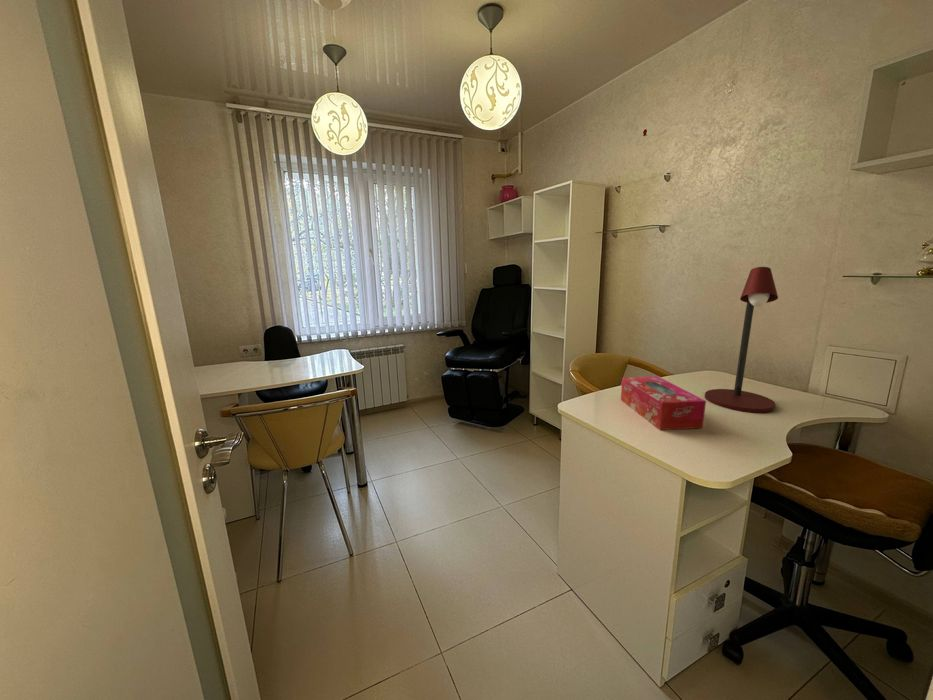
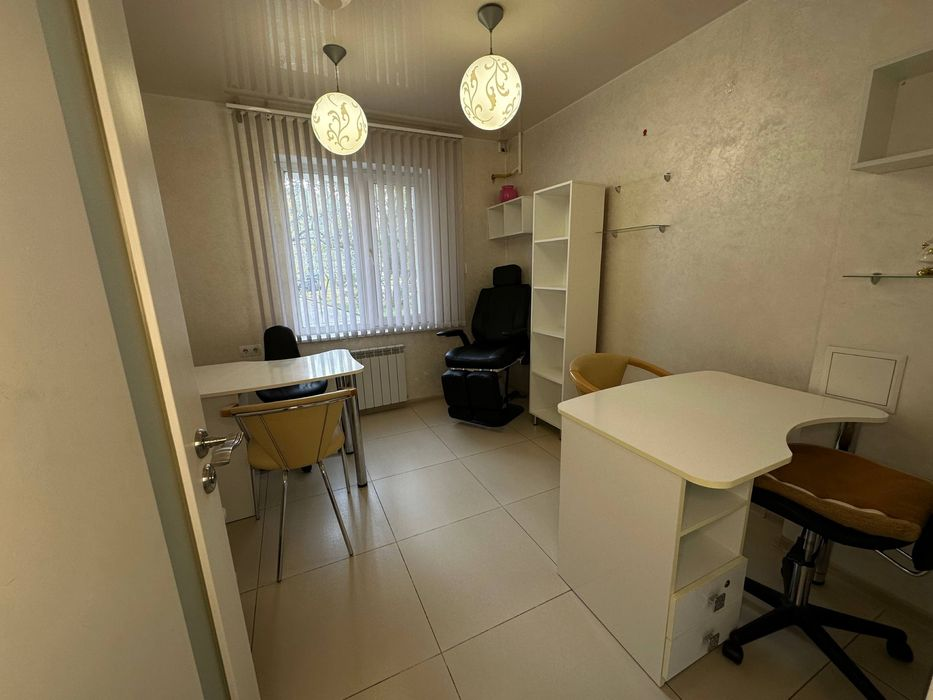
- tissue box (658, 400)
- desk lamp (748, 337)
